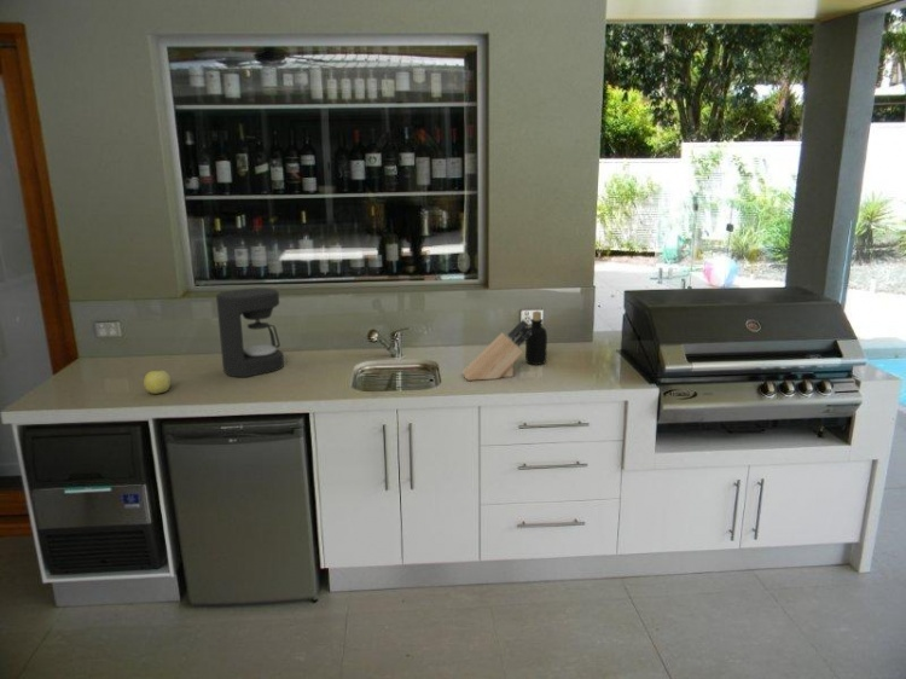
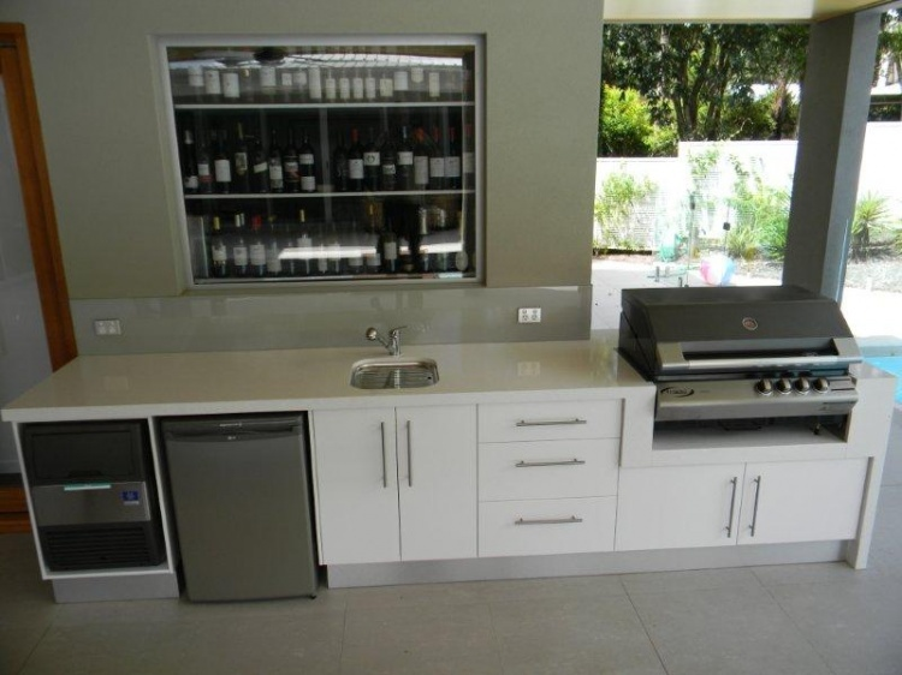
- bottle (536, 337)
- knife block (496, 348)
- apple (157, 381)
- coffee maker (250, 327)
